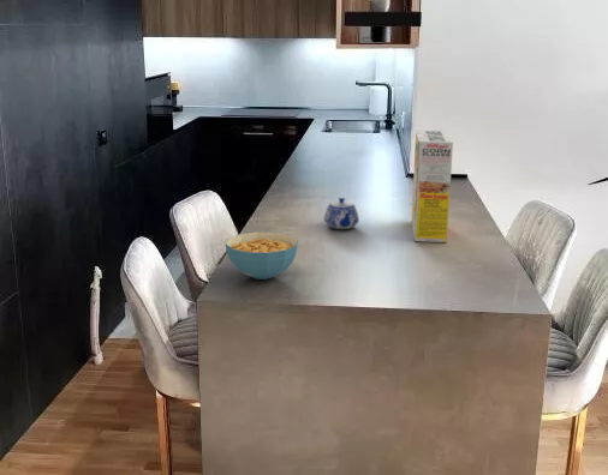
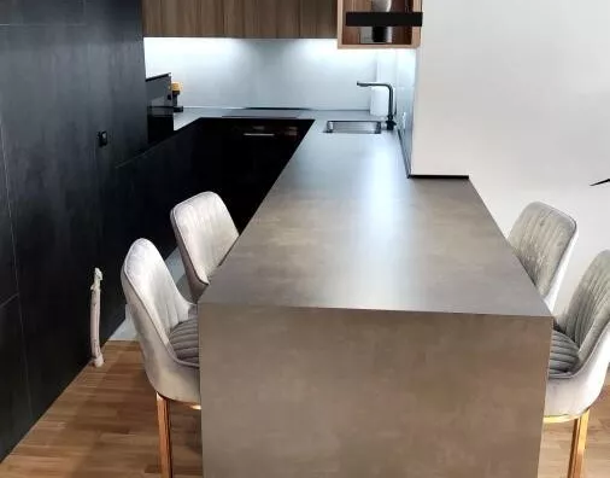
- cereal box (430, 184)
- cereal bowl (262, 258)
- teapot (341, 212)
